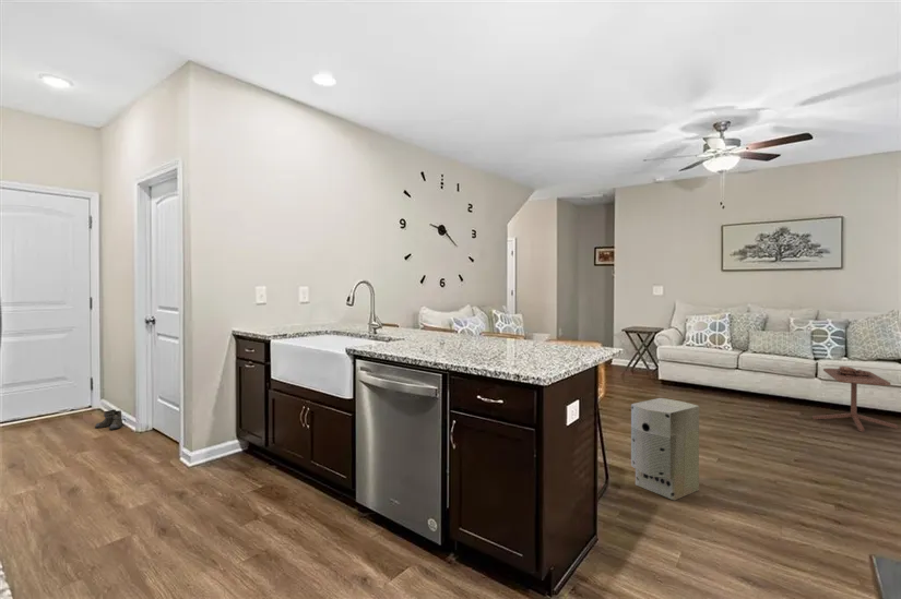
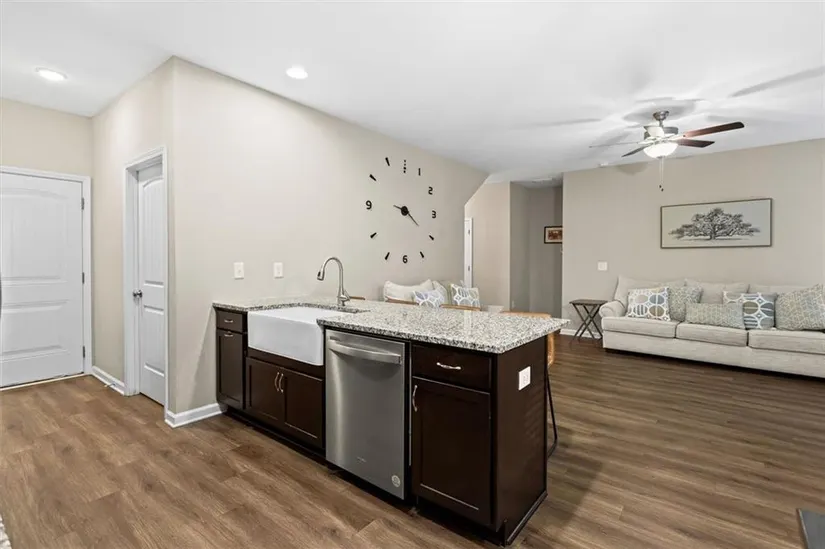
- boots (109, 419)
- side table (853, 395)
- air purifier (664, 446)
